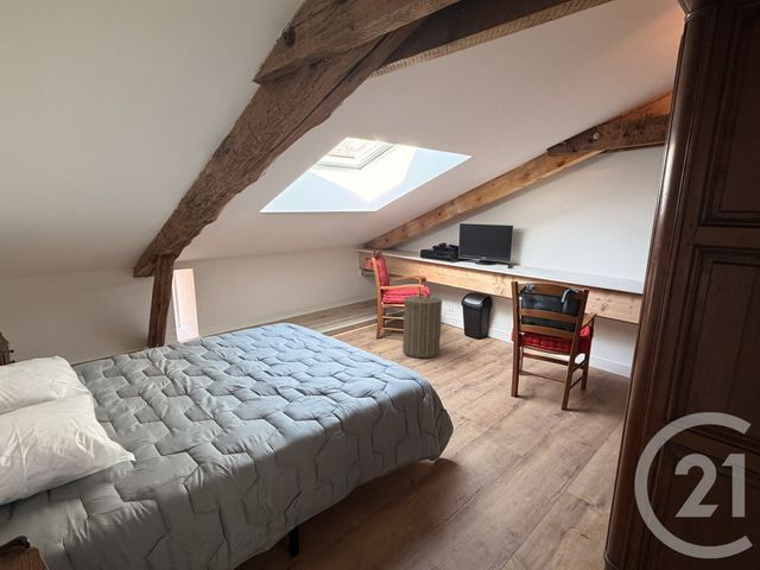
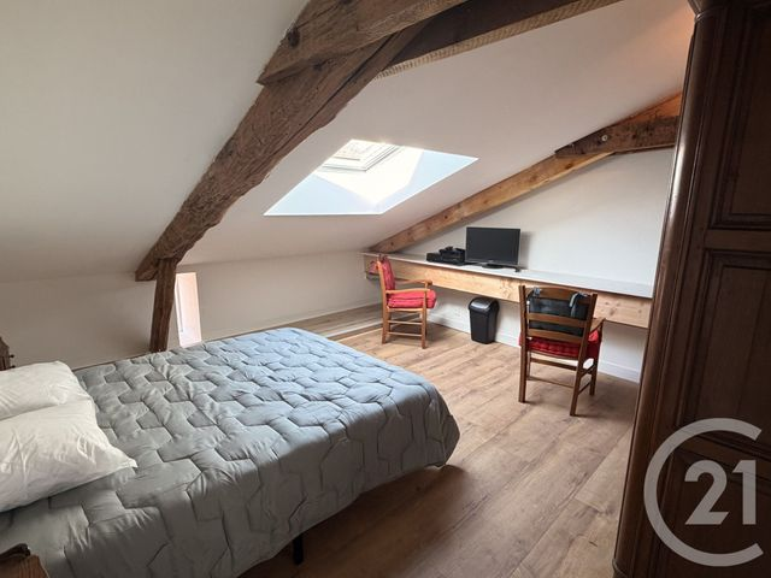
- laundry hamper (422, 321)
